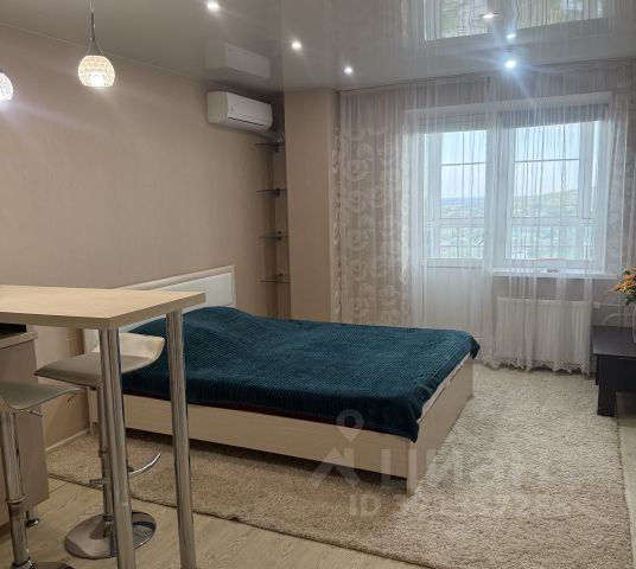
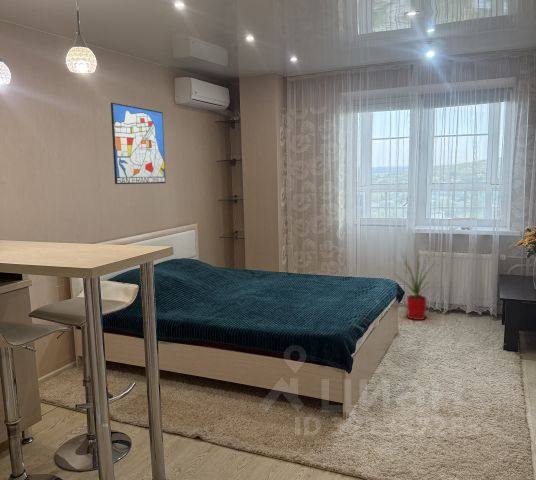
+ house plant (417, 284)
+ wall art (140, 146)
